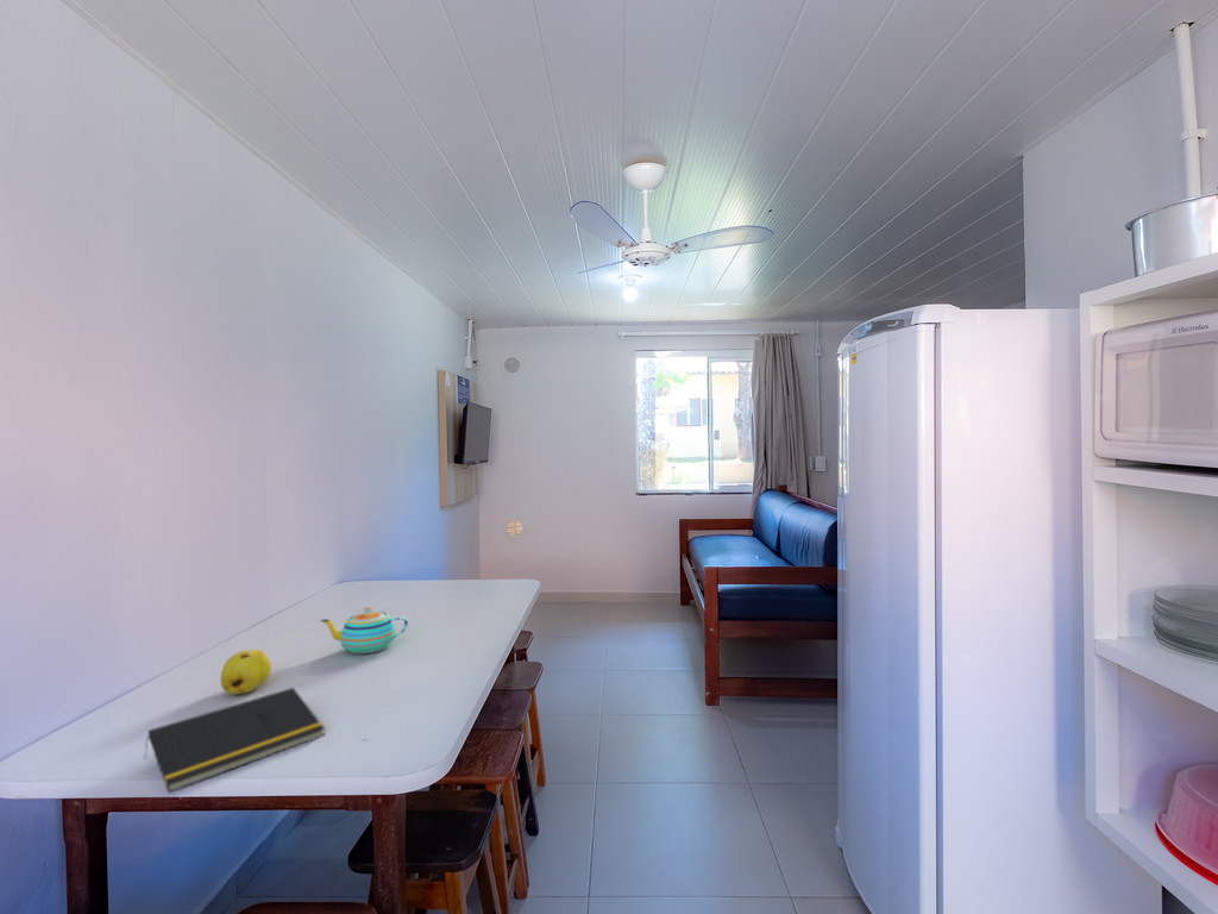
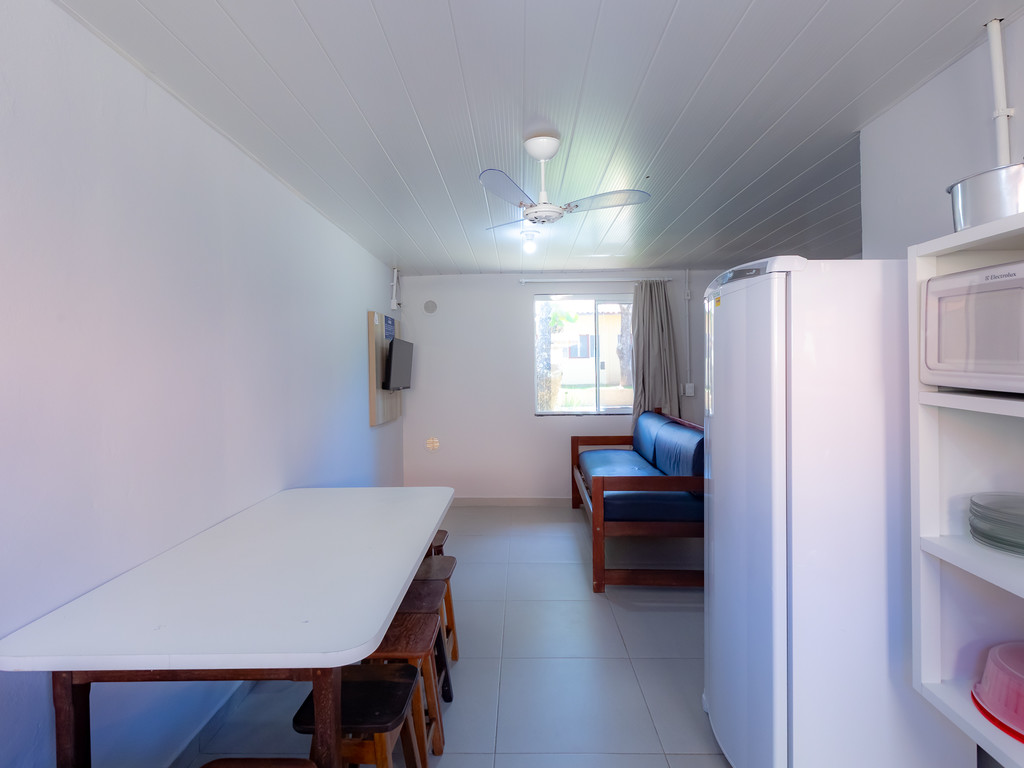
- fruit (247, 669)
- teapot (365, 627)
- notepad (239, 732)
